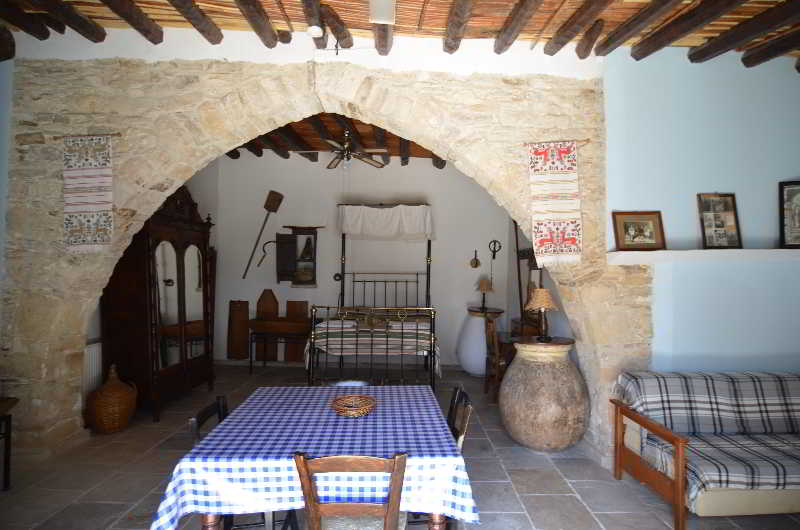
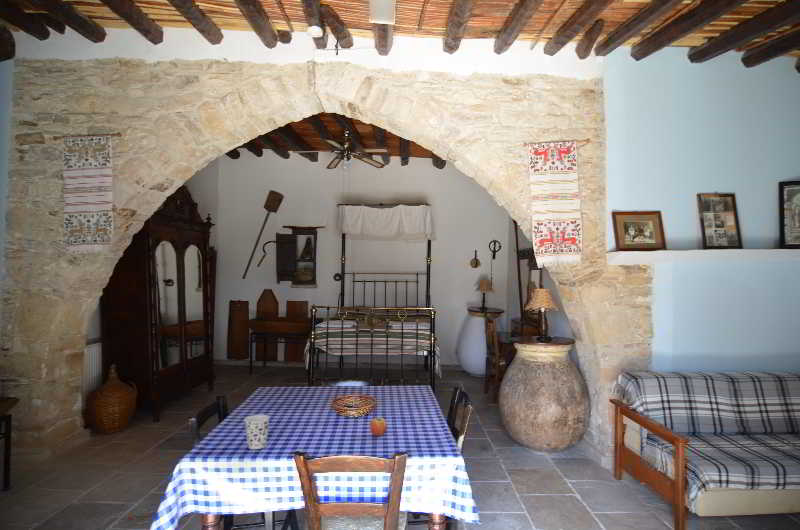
+ fruit (378, 426)
+ cup (257, 432)
